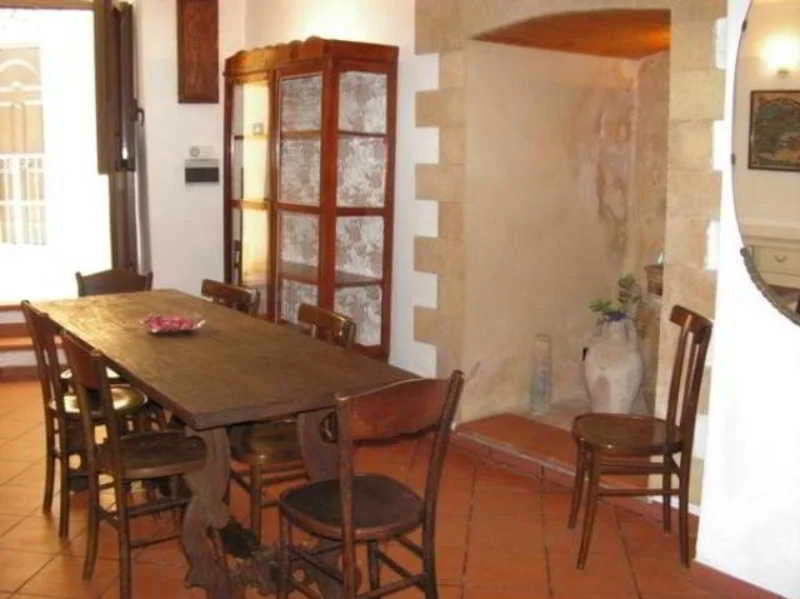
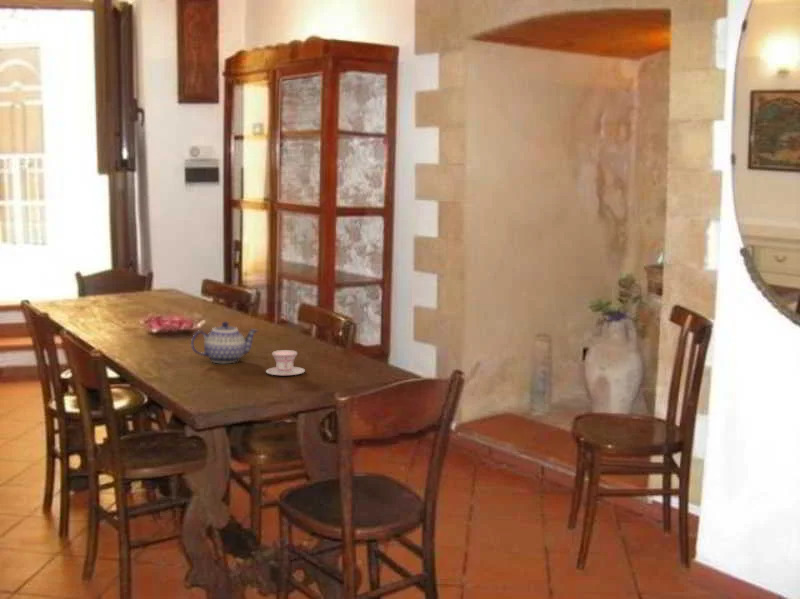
+ teapot (225, 341)
+ teacup (285, 362)
